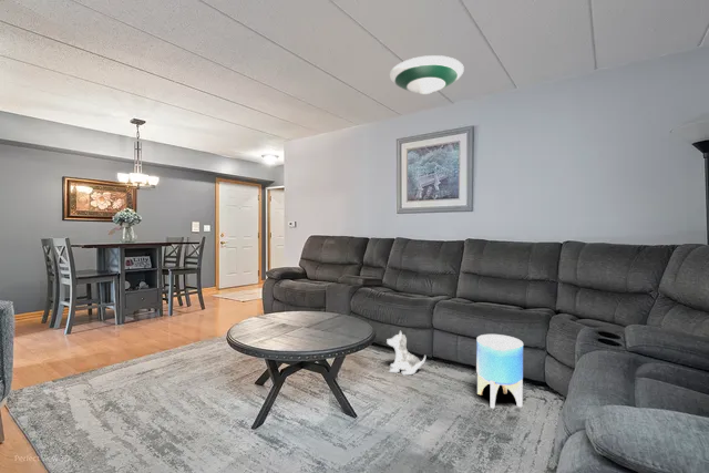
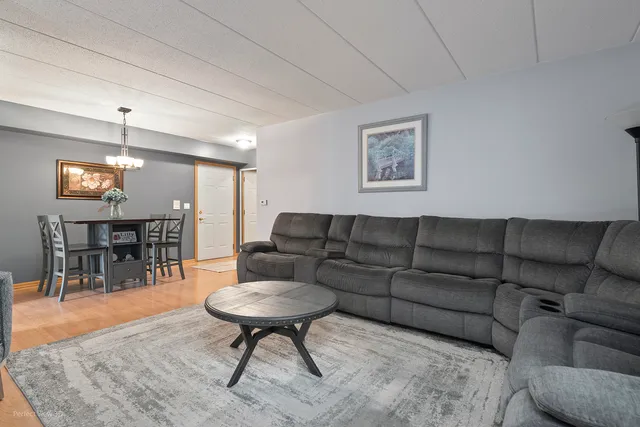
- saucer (425, 82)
- planter (499, 370)
- plush toy (405, 350)
